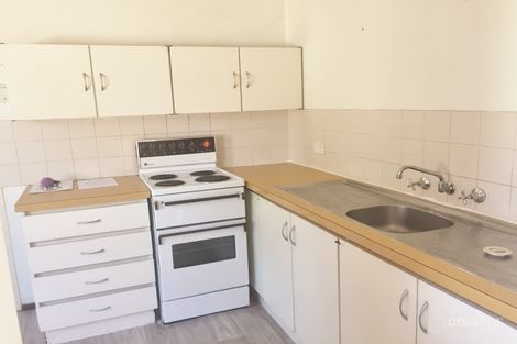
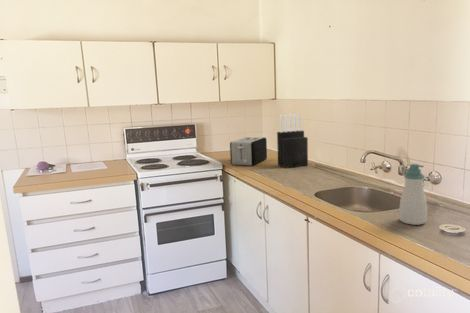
+ knife block (293, 140)
+ soap bottle (413, 193)
+ toaster (249, 150)
